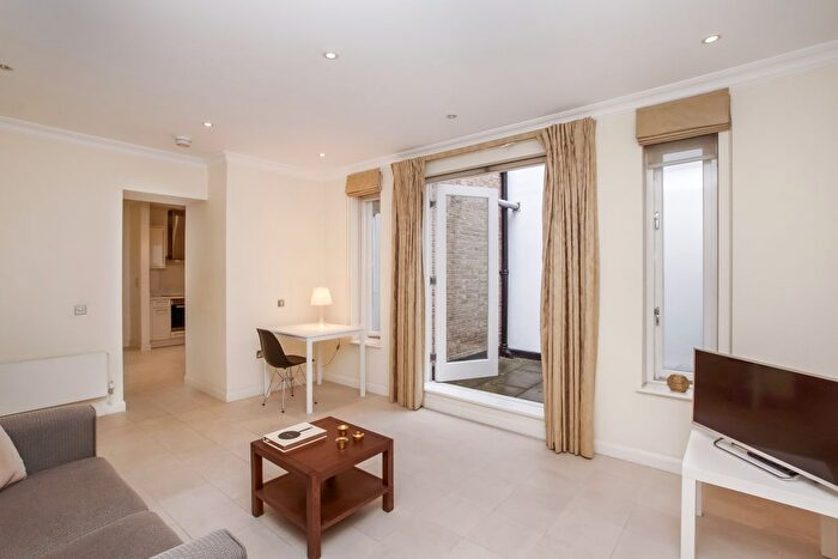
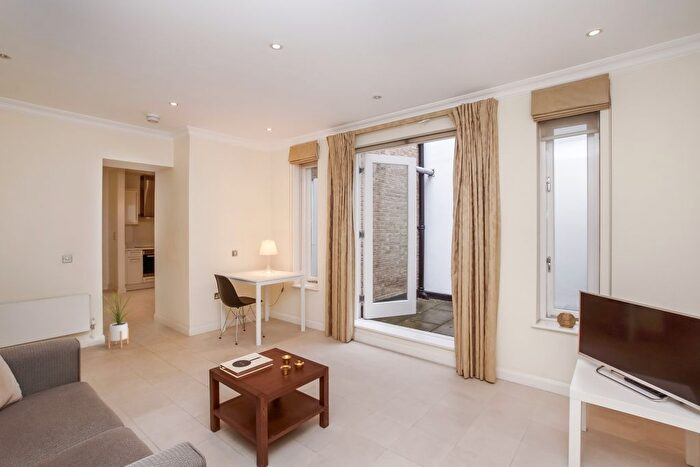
+ house plant (118, 316)
